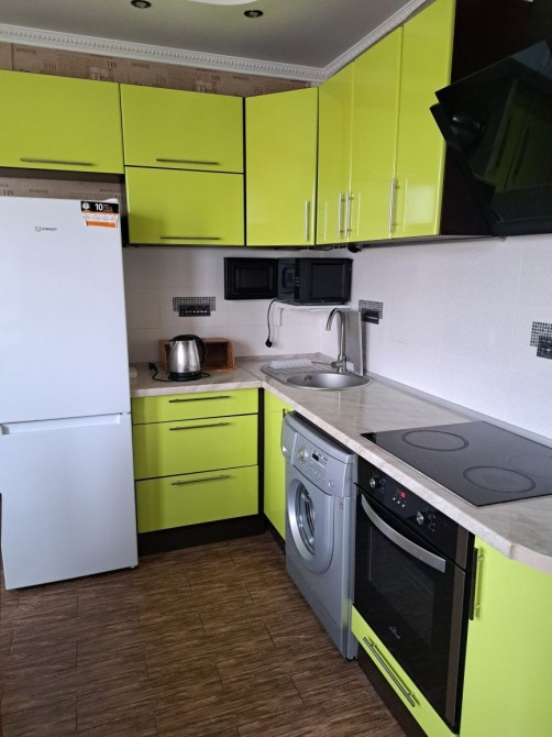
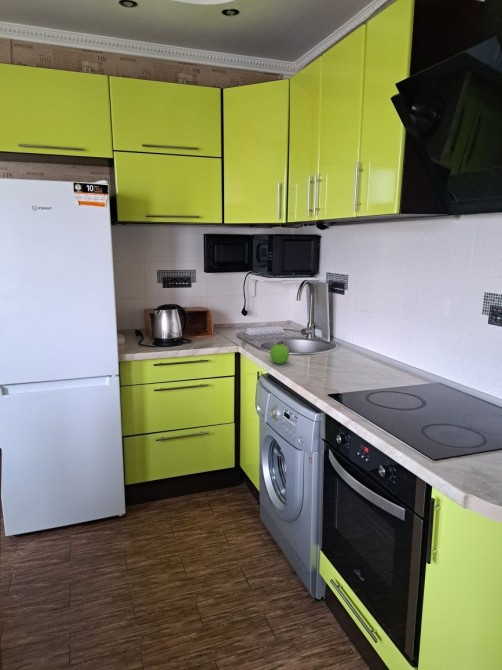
+ fruit (279, 352)
